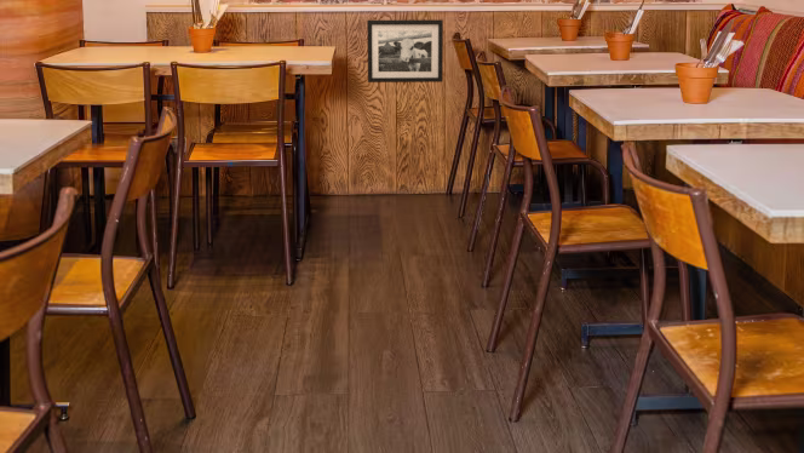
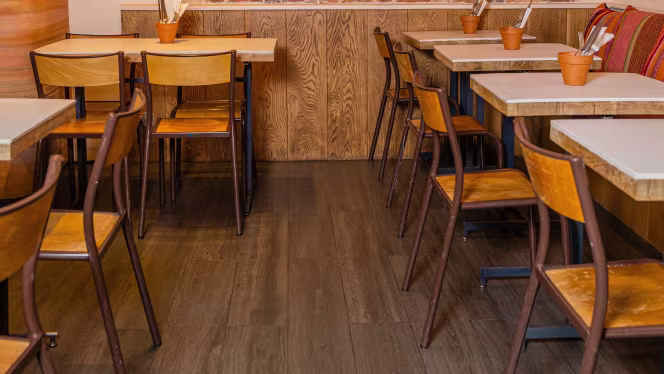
- picture frame (404, 51)
